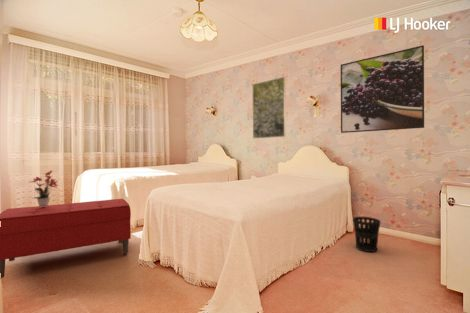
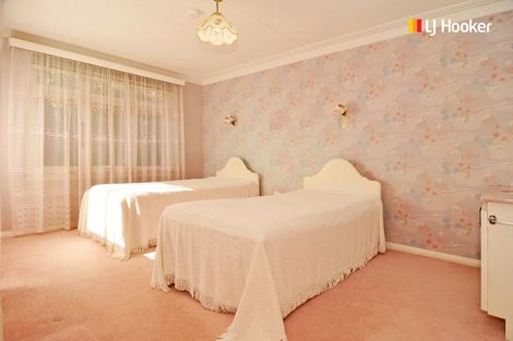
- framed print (268, 109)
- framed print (378, 93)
- wastebasket (366, 233)
- bench (70, 232)
- potted flower (44, 187)
